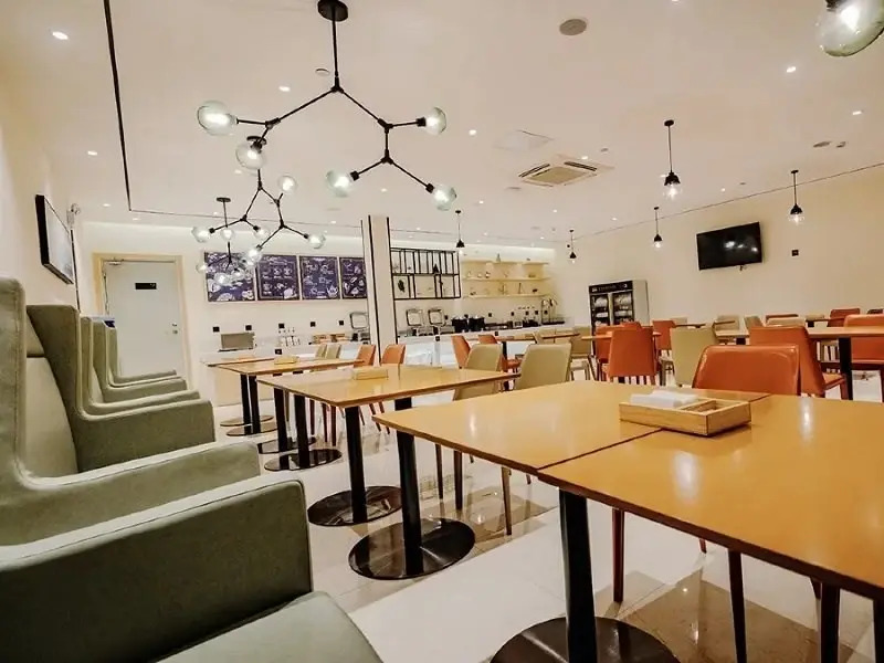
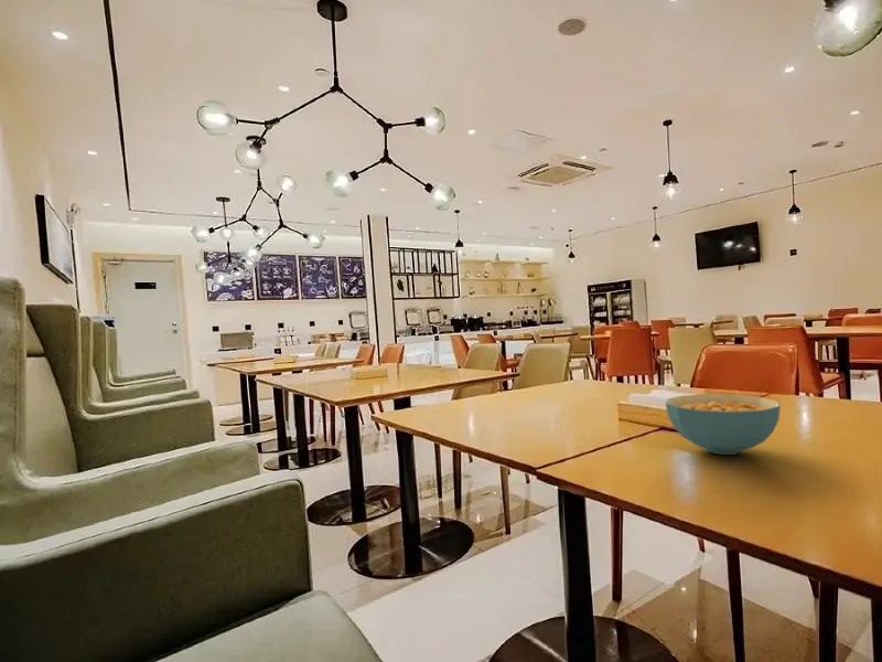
+ cereal bowl (721, 426)
